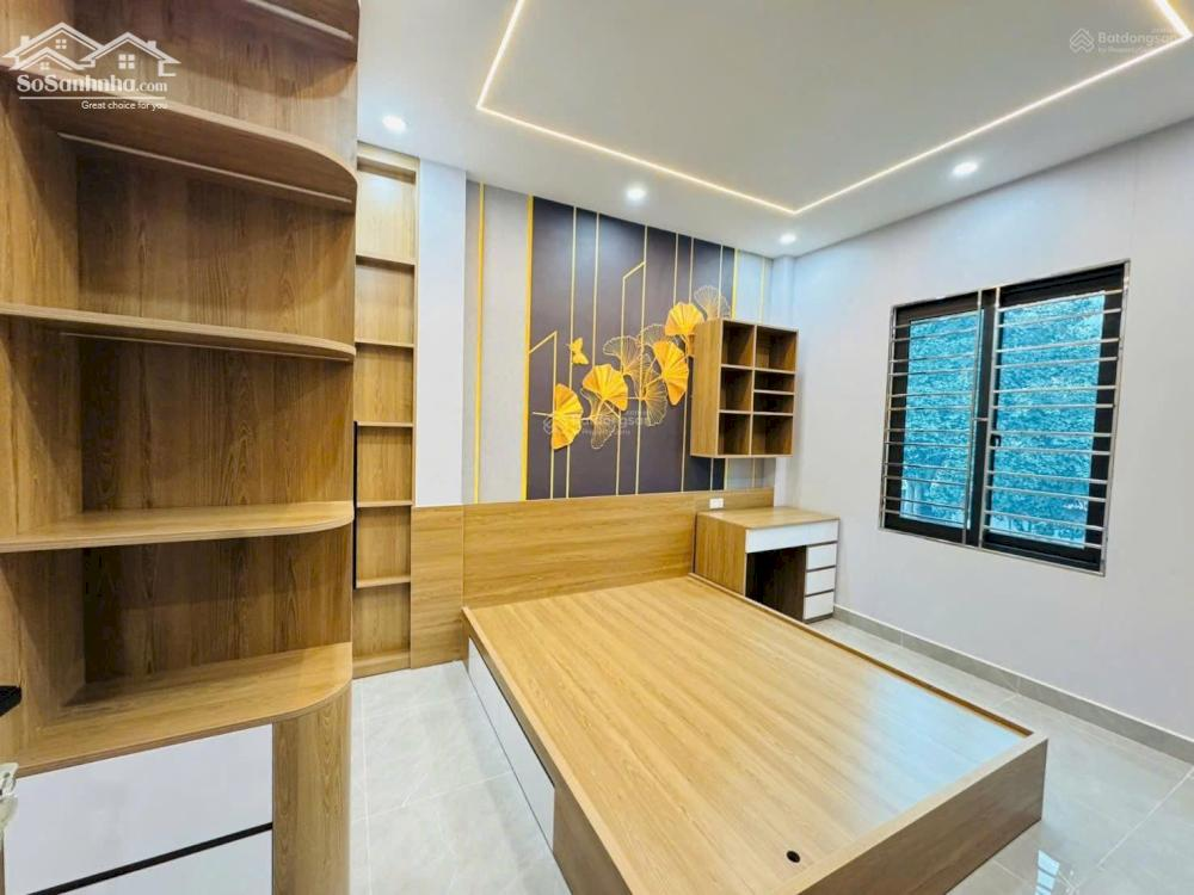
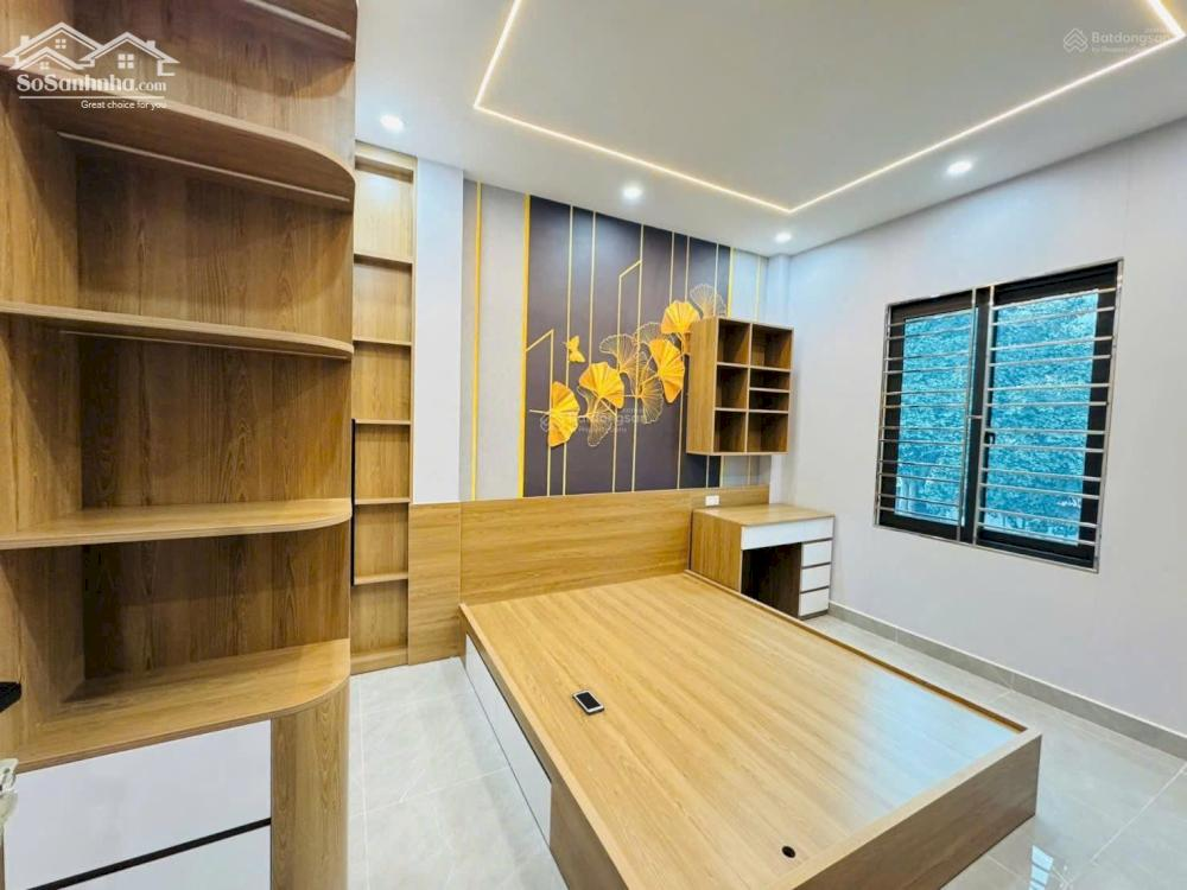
+ cell phone (588, 701)
